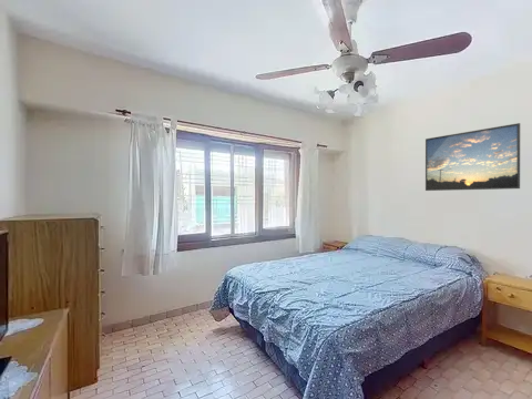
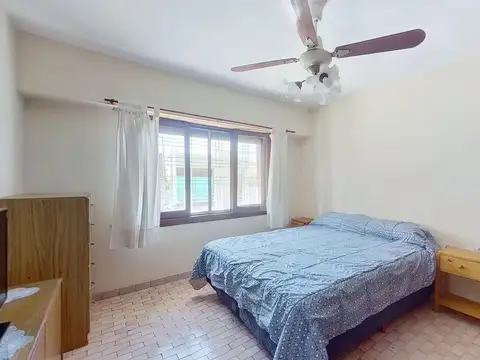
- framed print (467, 161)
